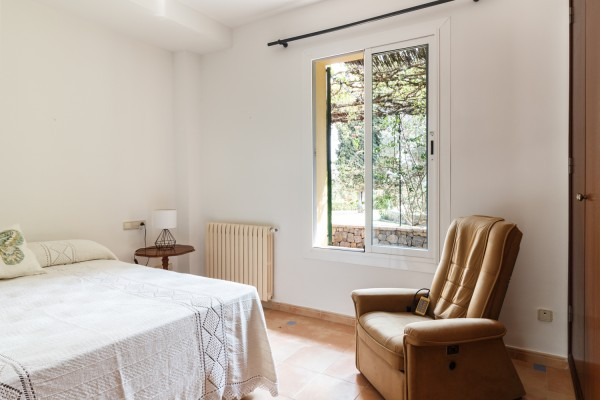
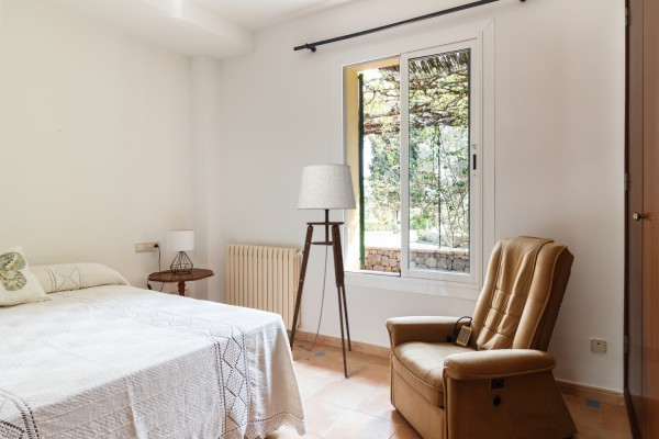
+ floor lamp (325, 263)
